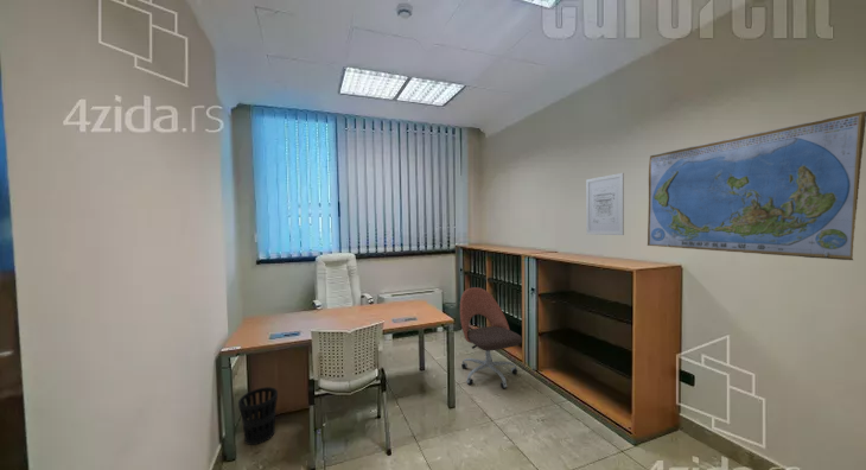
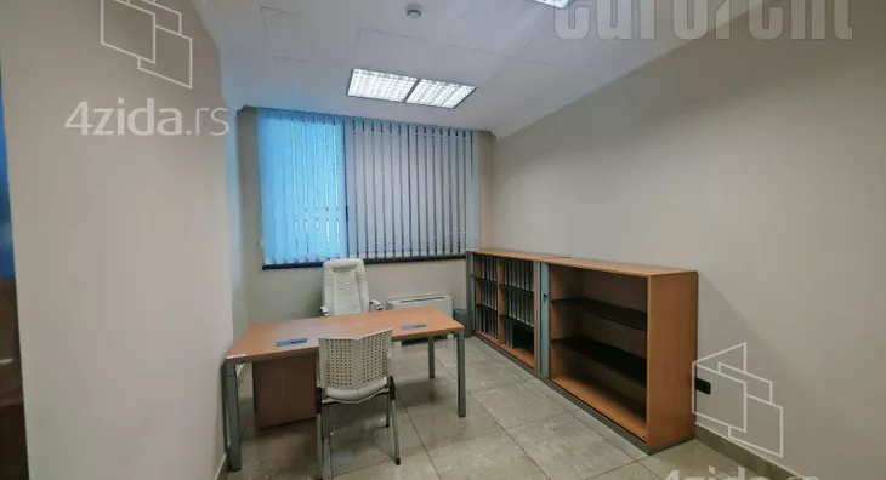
- world map (728, 195)
- wall art (604, 205)
- office chair (486, 334)
- wastebasket (260, 415)
